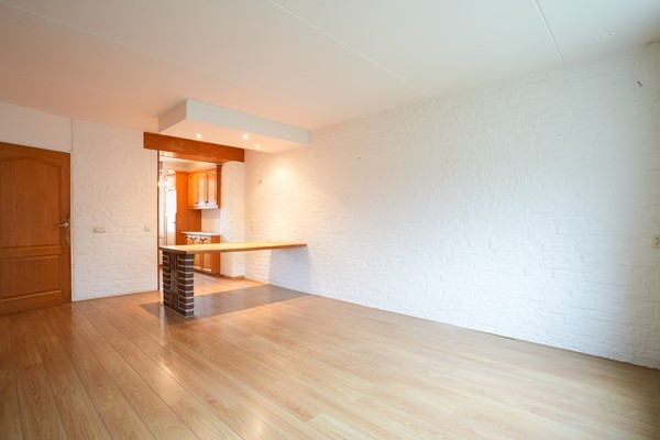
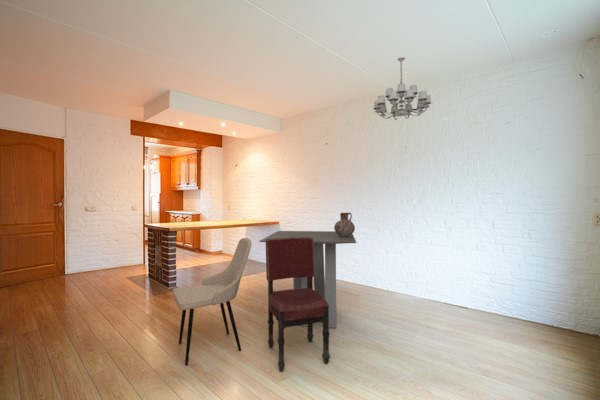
+ dining table (314, 276)
+ dining chair (296, 297)
+ dining chair (214, 293)
+ chandelier (401, 87)
+ ceramic jug (344, 224)
